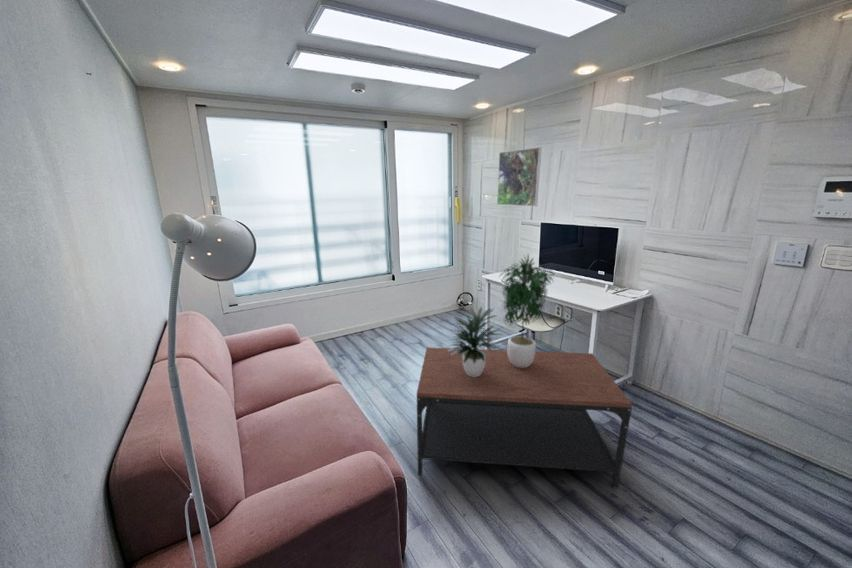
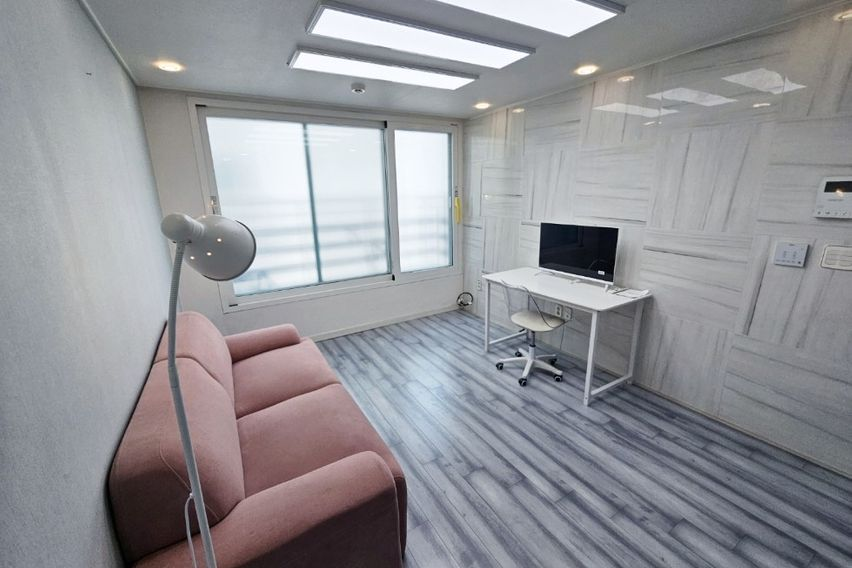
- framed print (517, 178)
- potted plant (504, 315)
- coffee table (510, 410)
